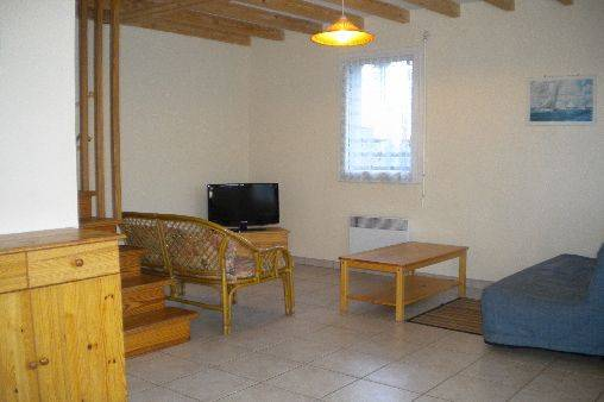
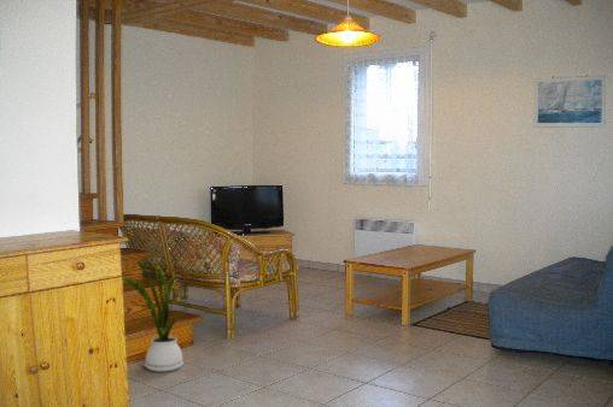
+ house plant (159, 311)
